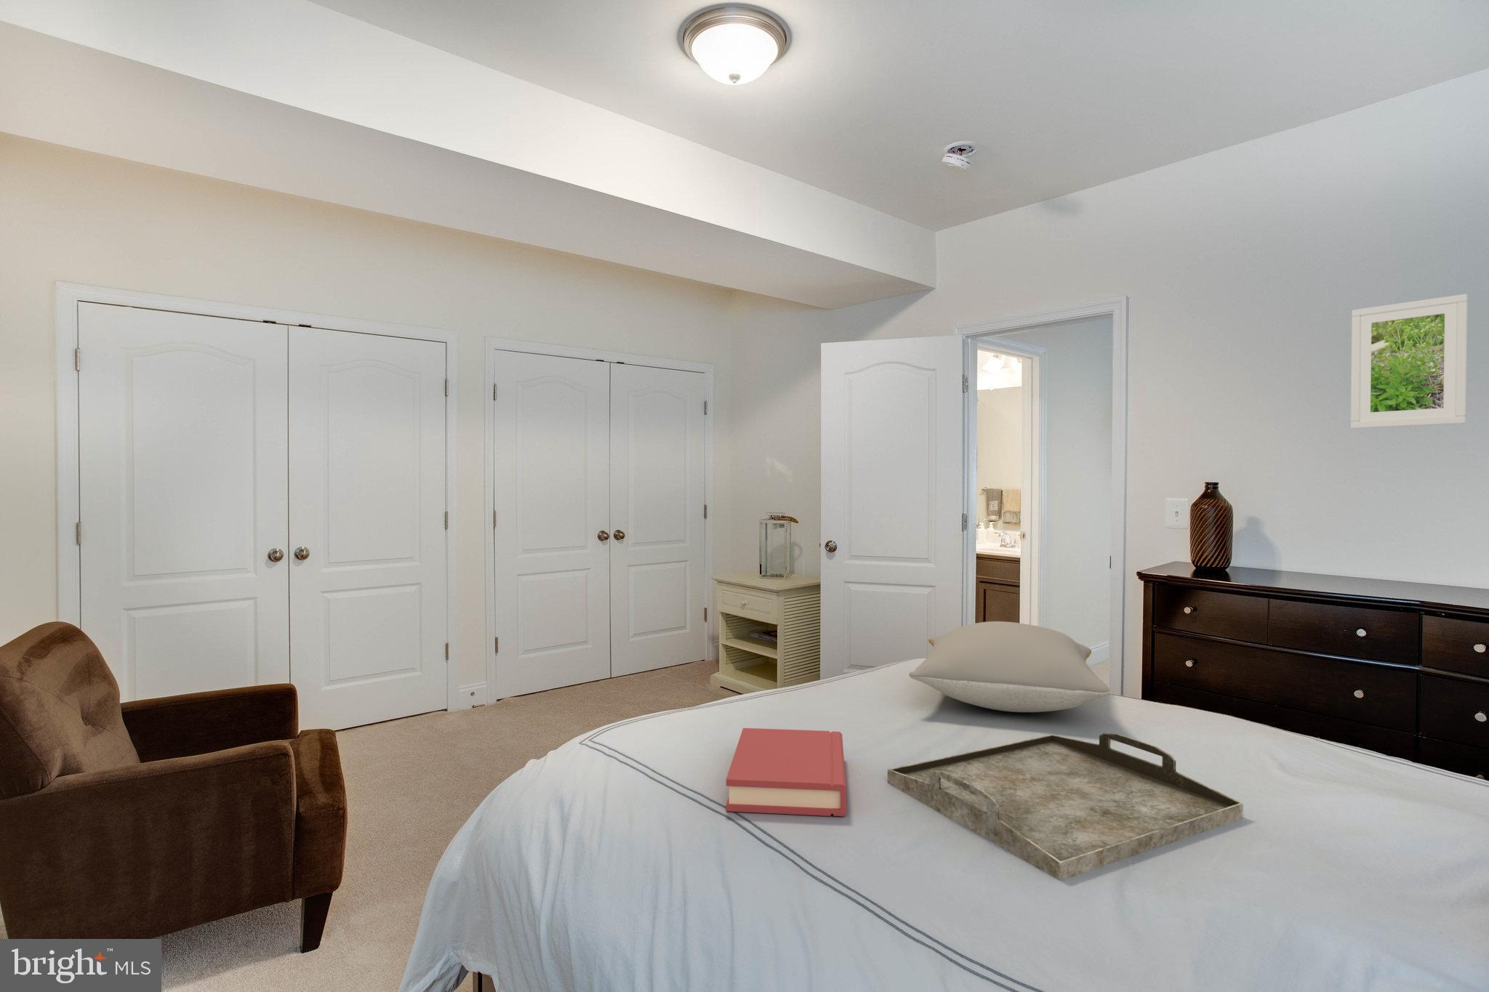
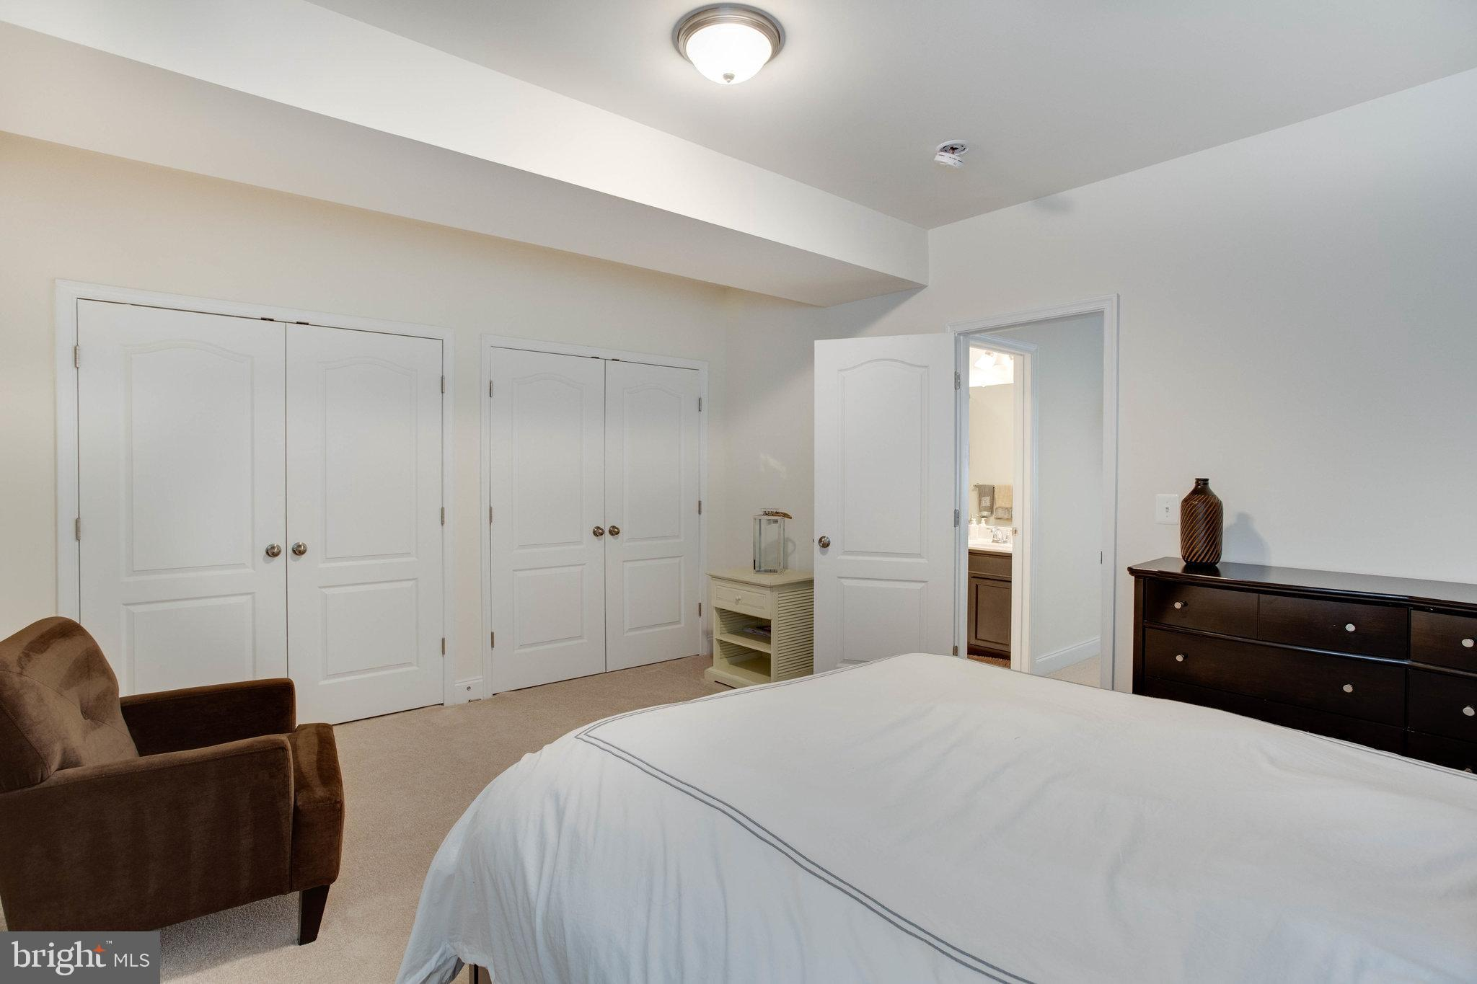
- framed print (1406, 364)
- serving tray (1055, 779)
- hardback book (789, 767)
- pillow (1005, 661)
